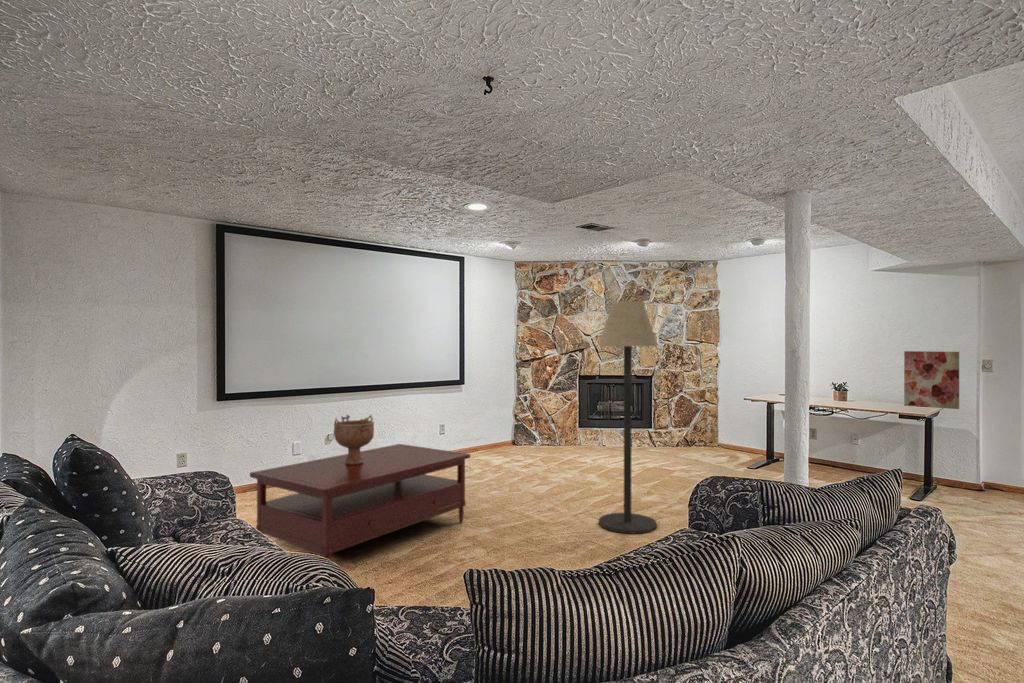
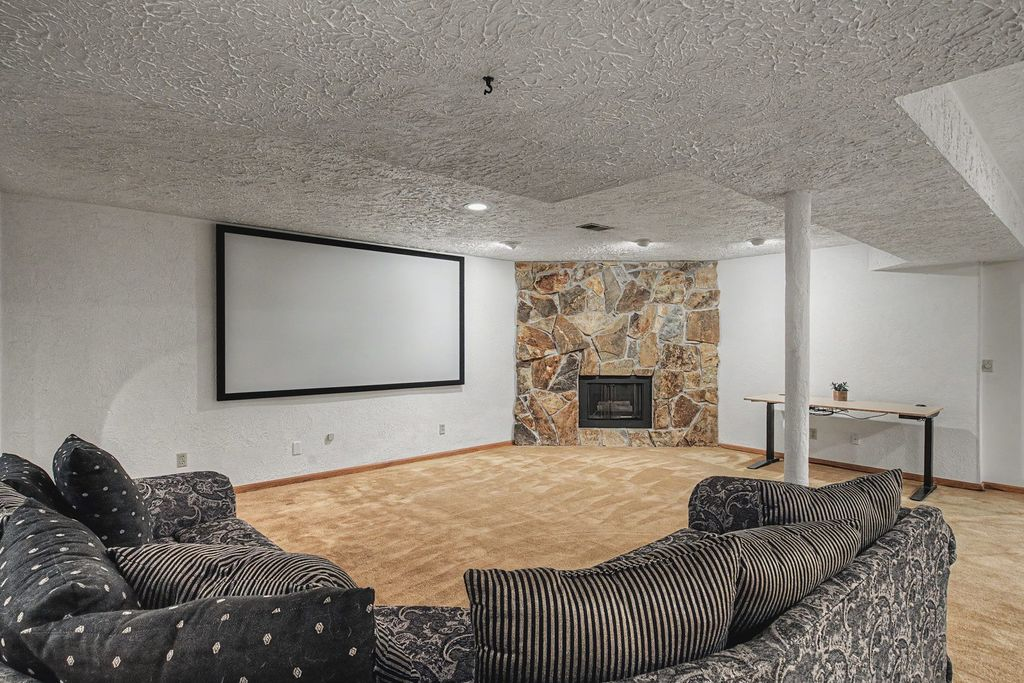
- coffee table (368, 498)
- decorative bowl (354, 439)
- floor lamp (627, 413)
- wall art (931, 379)
